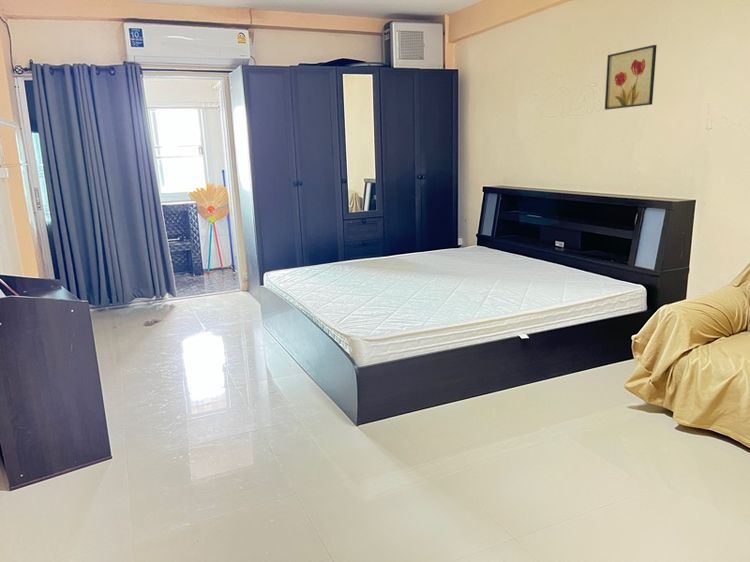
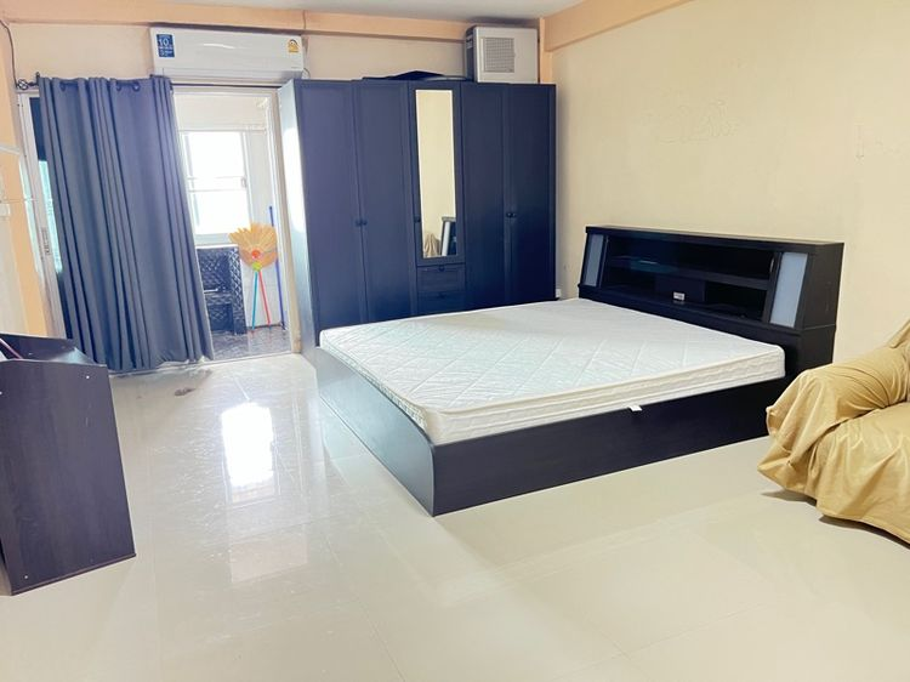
- wall art (630, 79)
